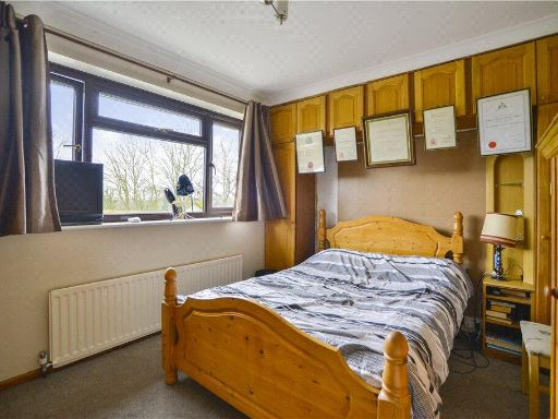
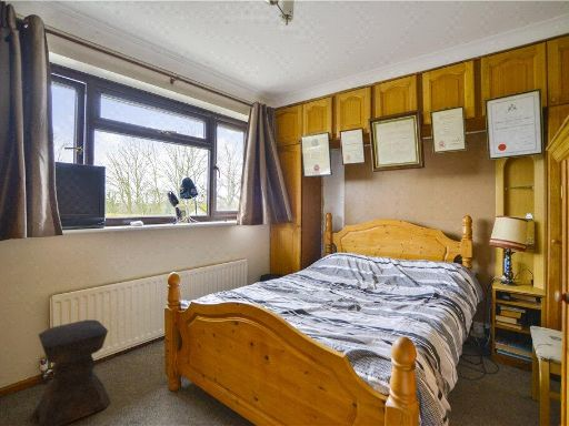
+ stool (73, 366)
